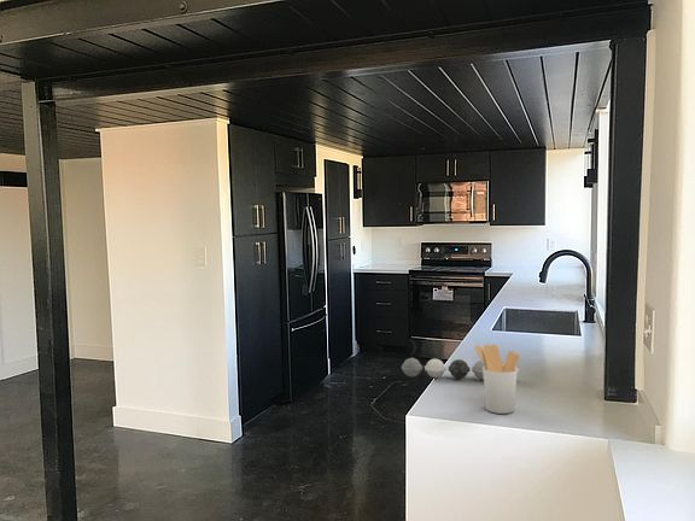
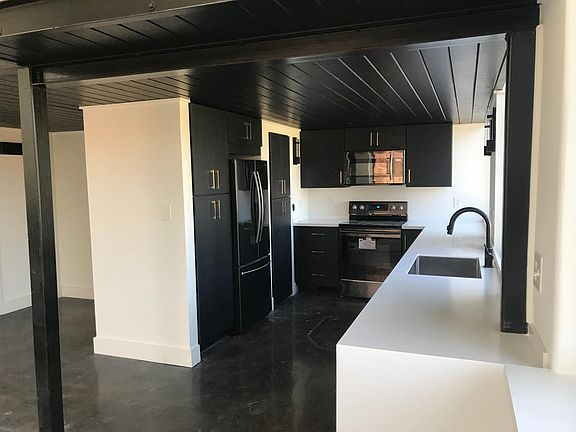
- decorative ball (459, 368)
- utensil holder (495, 376)
